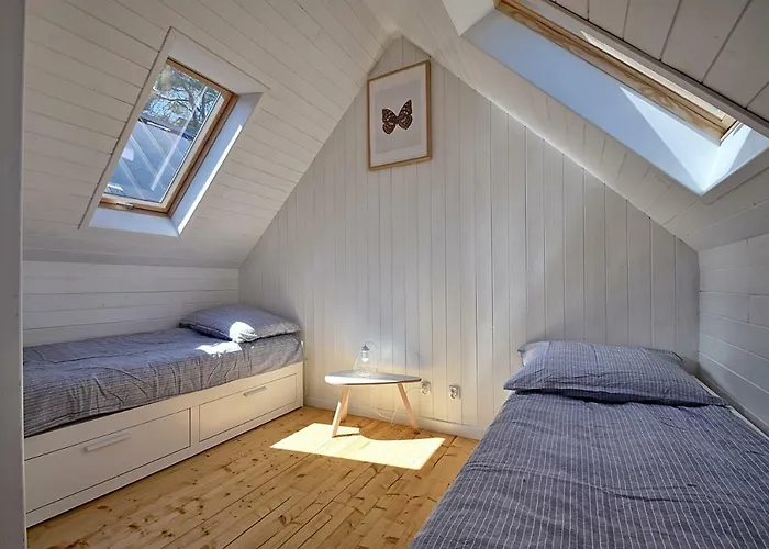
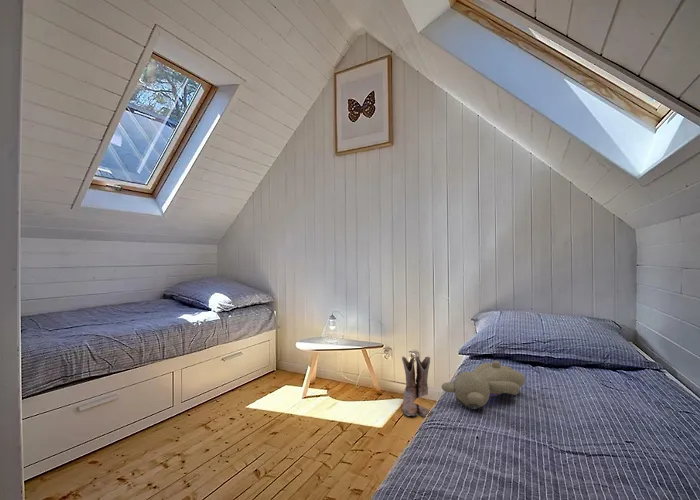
+ boots (417, 383)
+ teddy bear (484, 379)
